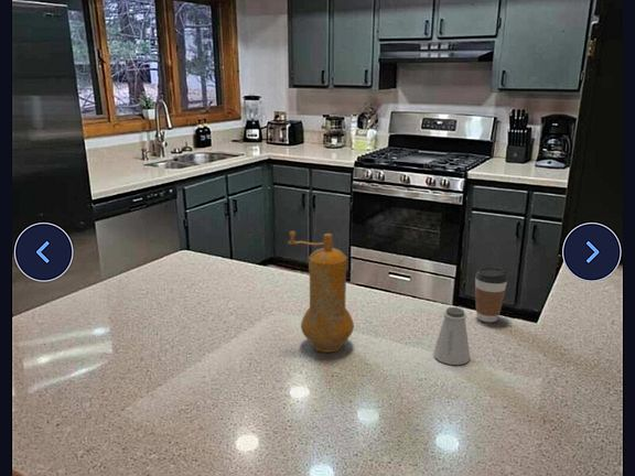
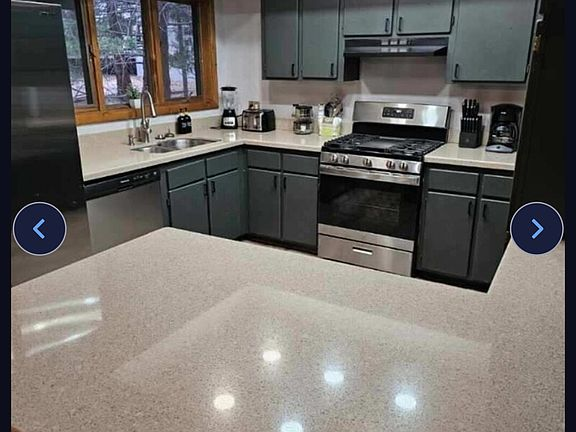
- saltshaker (453, 333)
- coffee cup (489, 294)
- pepper mill (321, 290)
